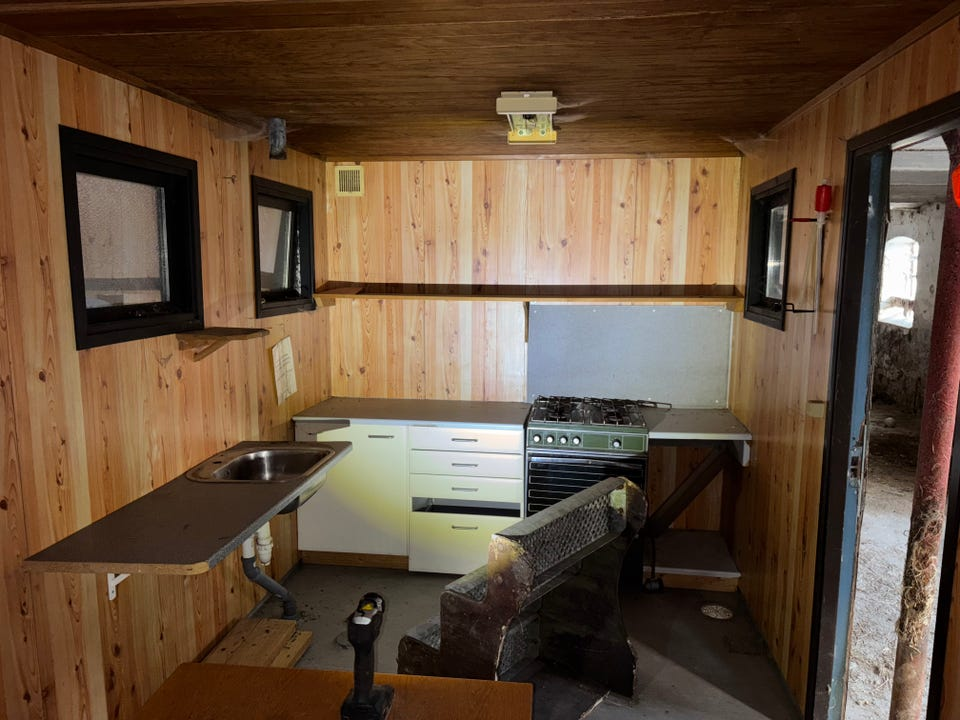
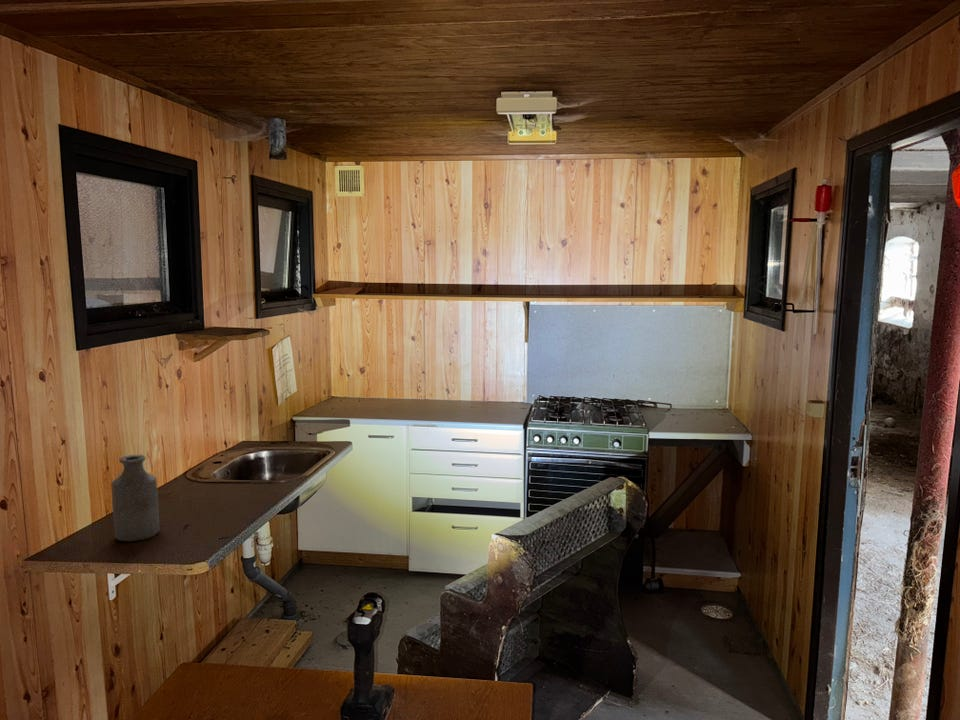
+ bottle (135, 496)
